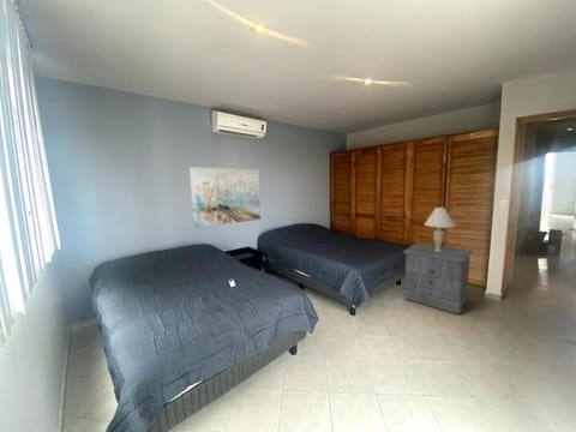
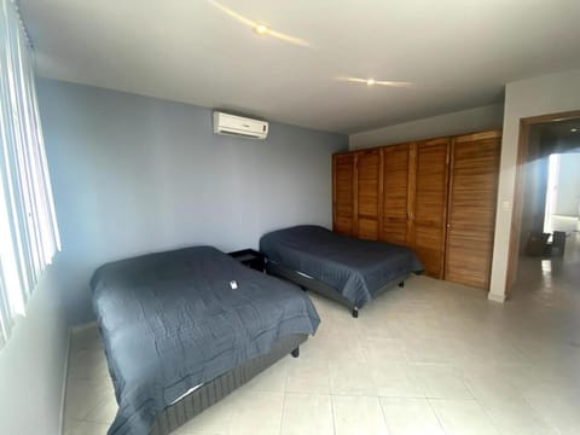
- nightstand (436, 275)
- table lamp (438, 228)
- wall art (228, 196)
